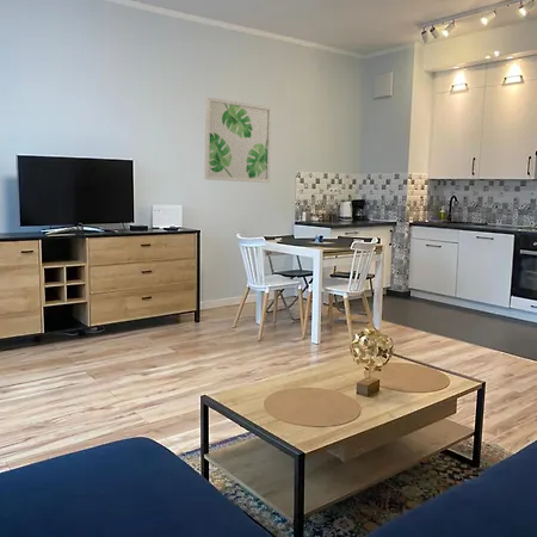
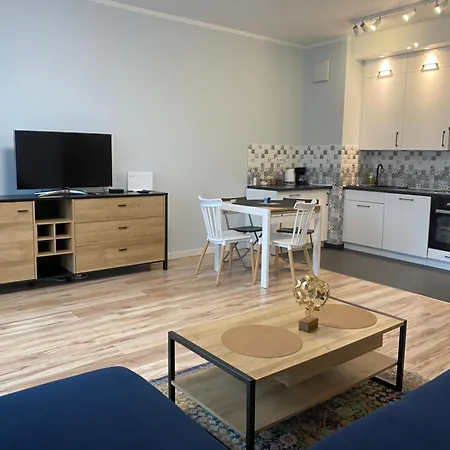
- wall art (239, 142)
